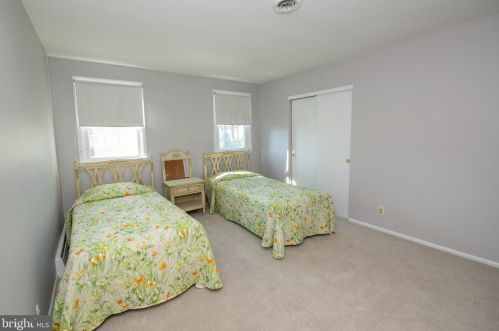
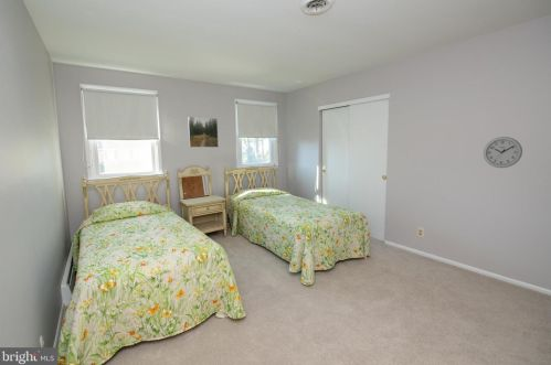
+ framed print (203, 132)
+ wall clock (501, 152)
